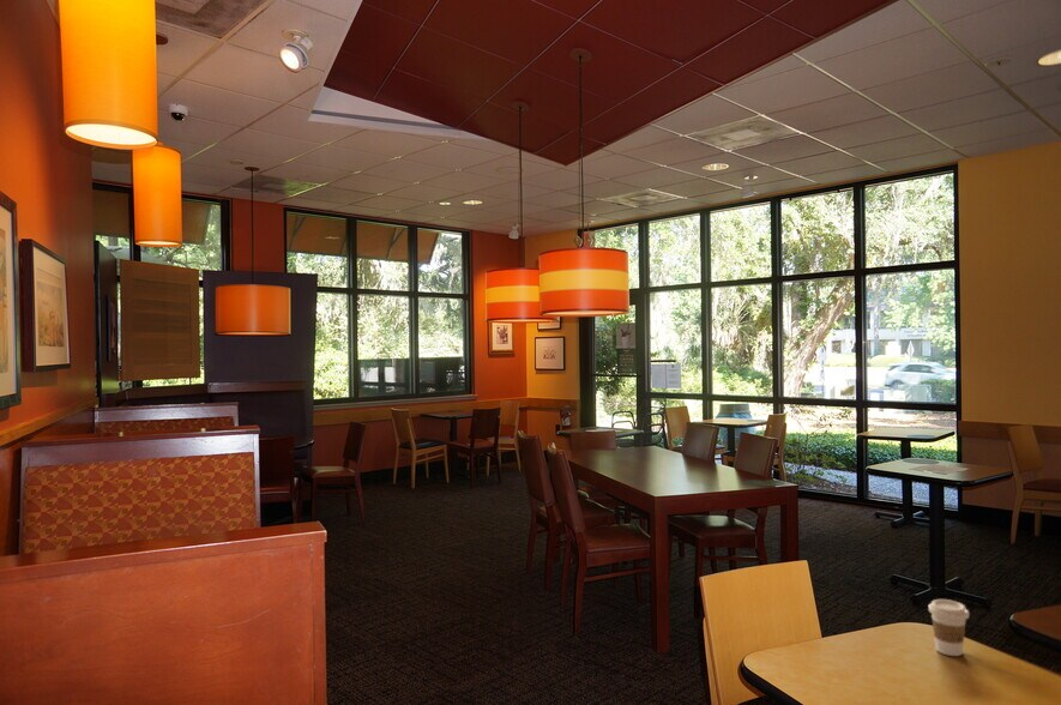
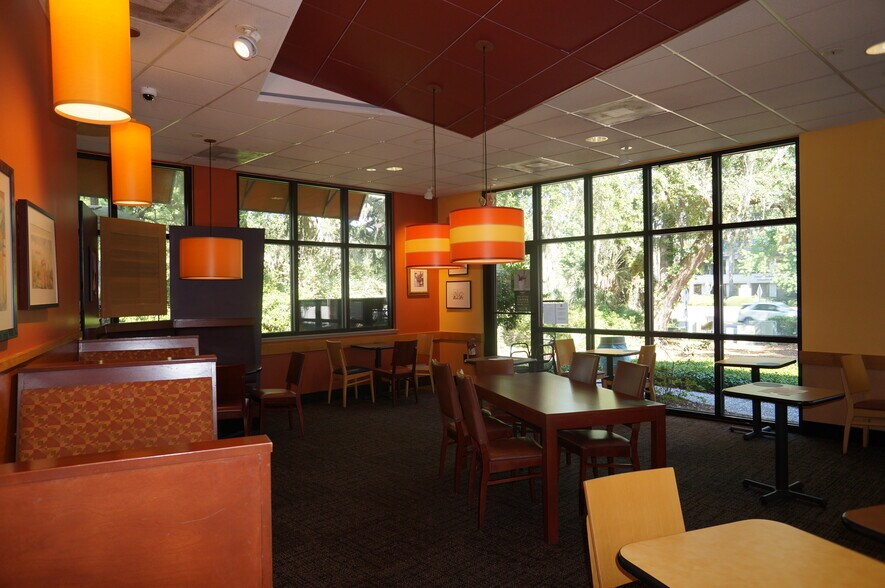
- coffee cup (948, 627)
